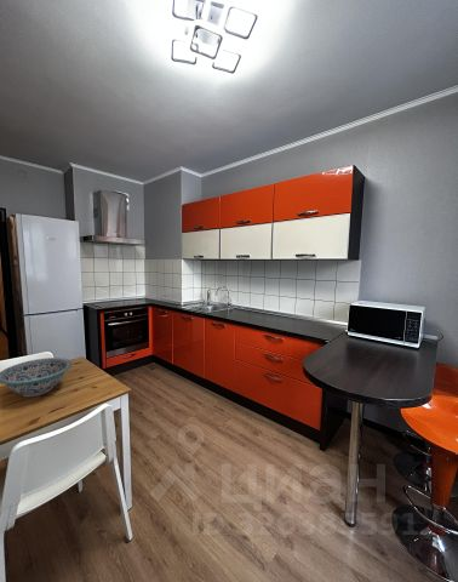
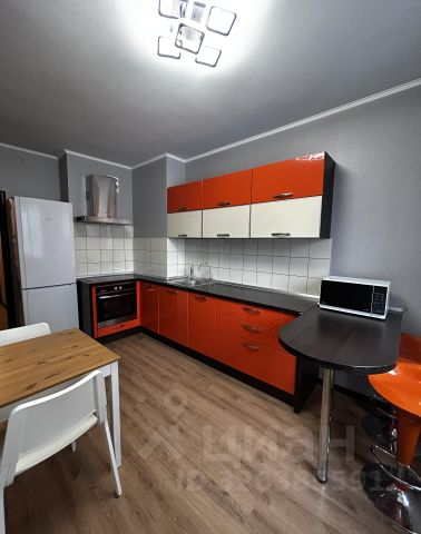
- decorative bowl (36, 380)
